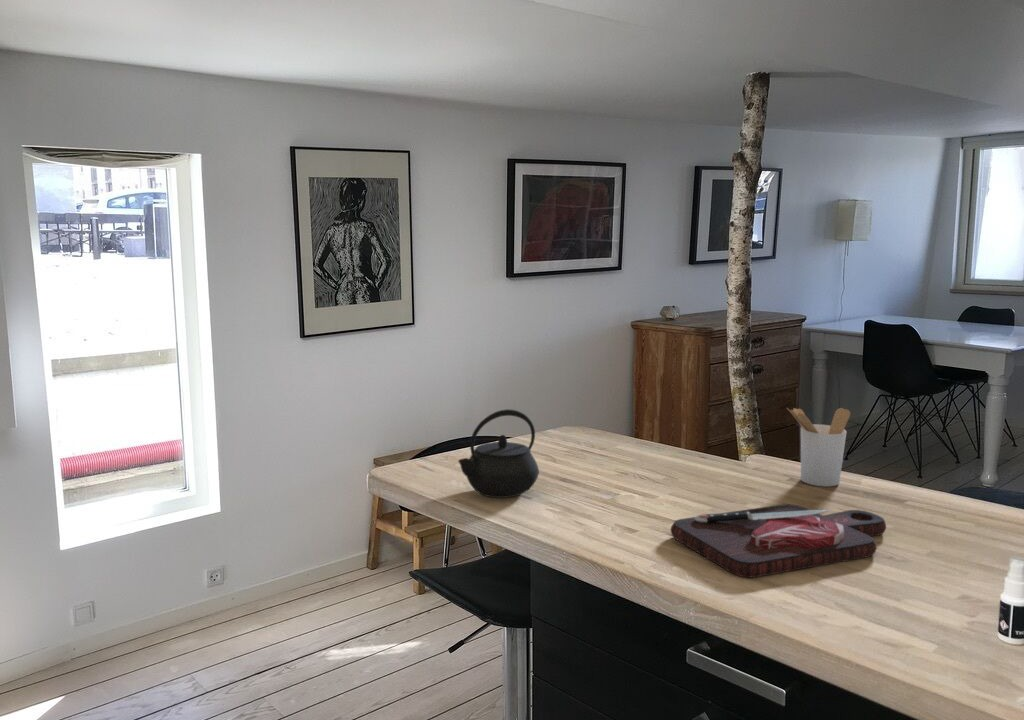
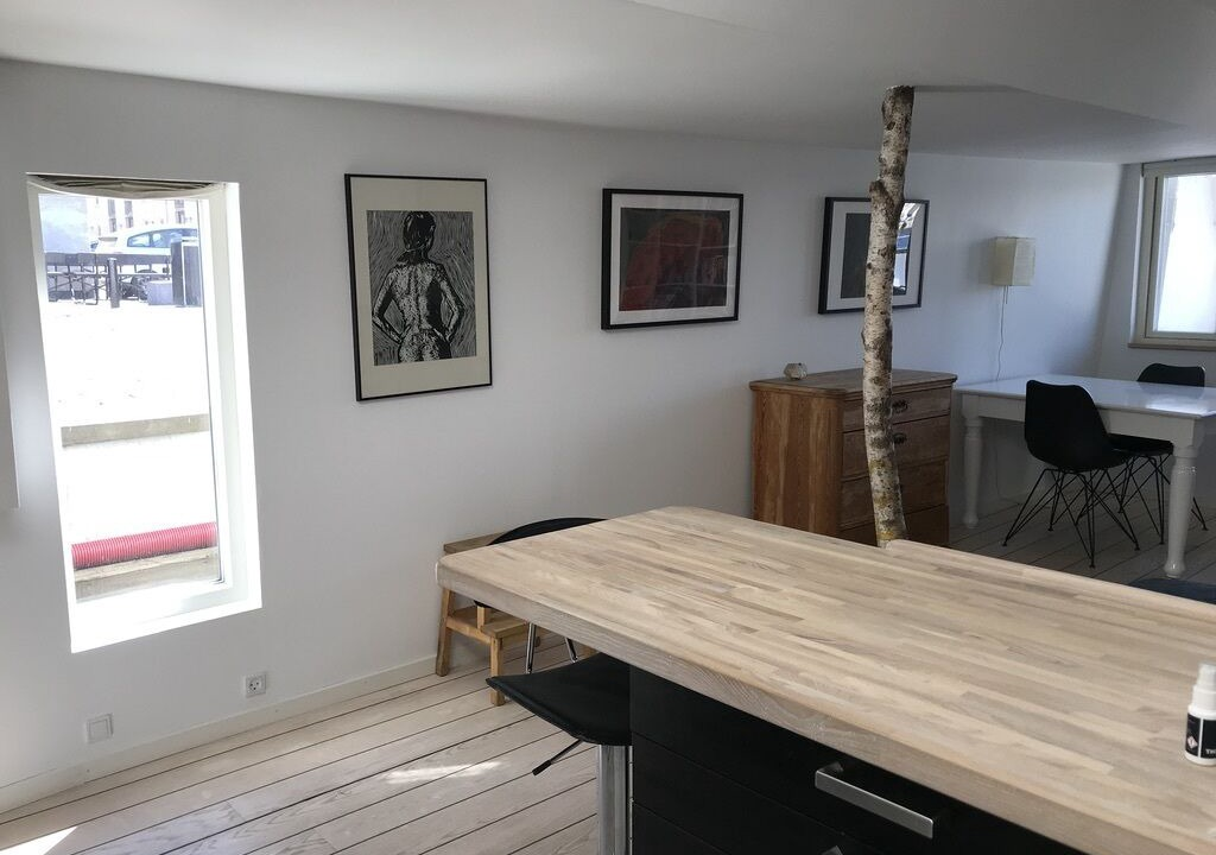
- cutting board (793, 526)
- kettle (497, 451)
- utensil holder (814, 443)
